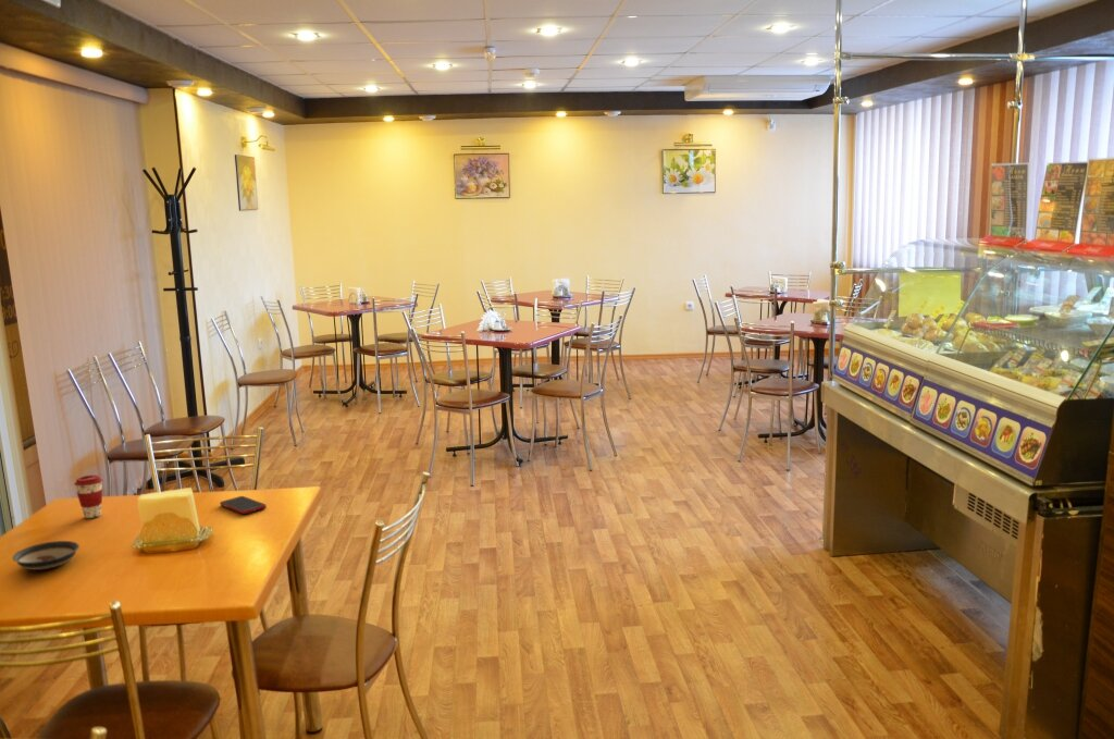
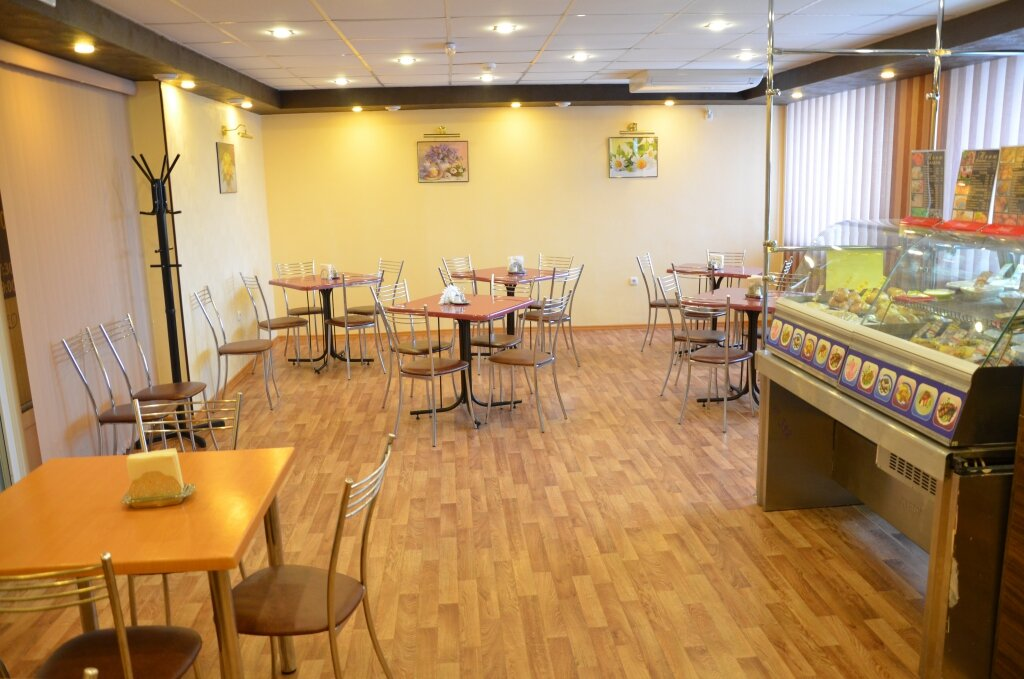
- coffee cup (90, 496)
- saucer (47, 557)
- cell phone (243, 505)
